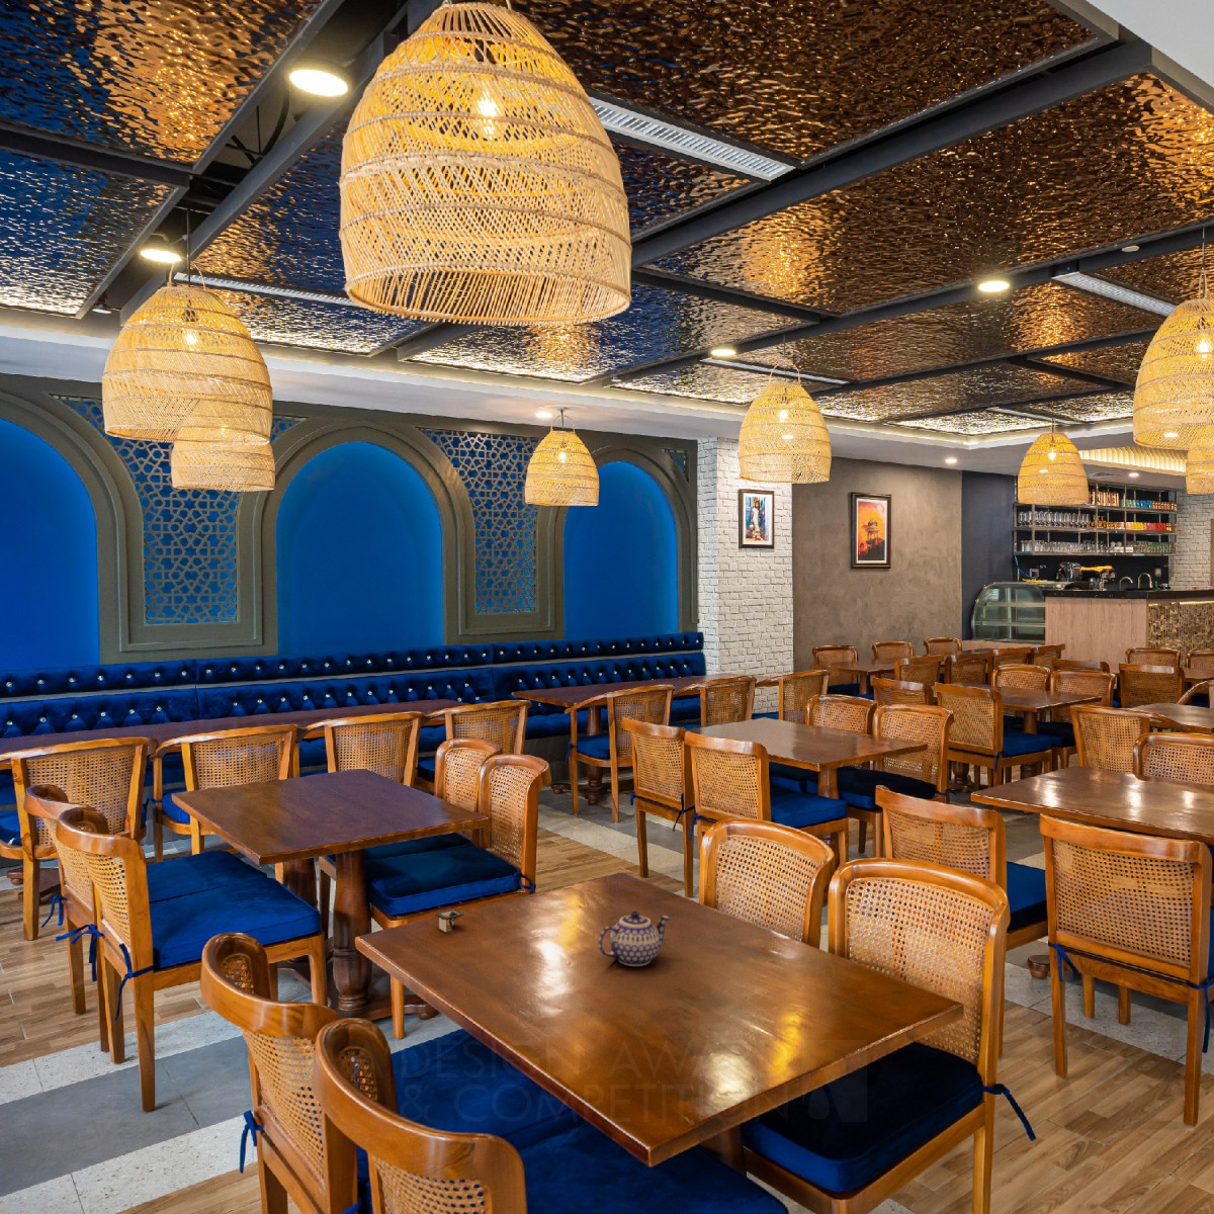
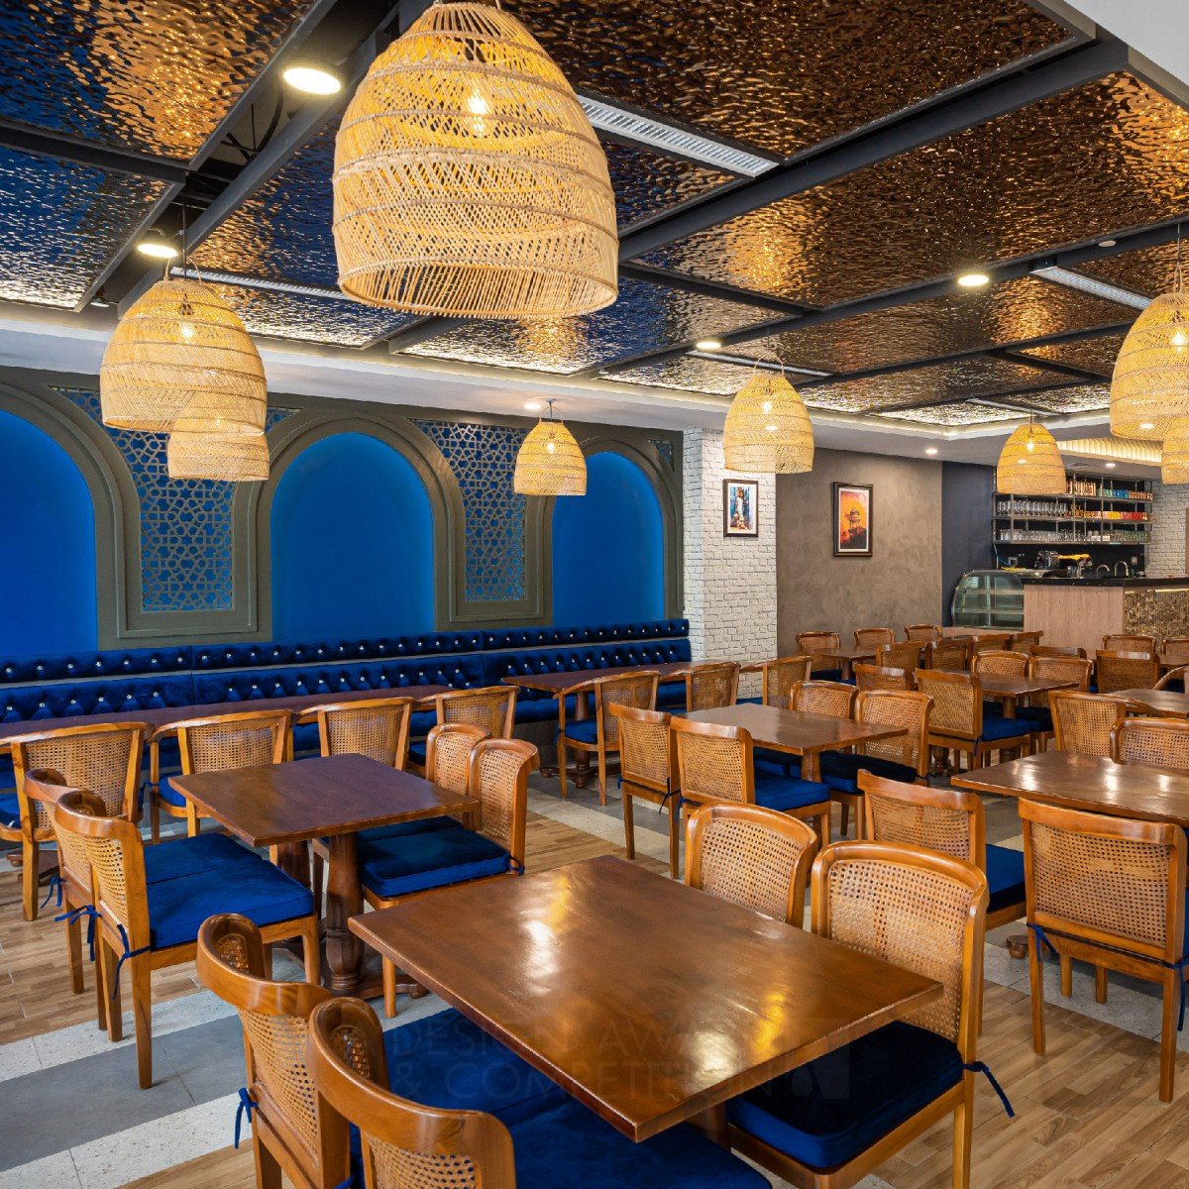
- architectural model (449, 918)
- teapot (635, 936)
